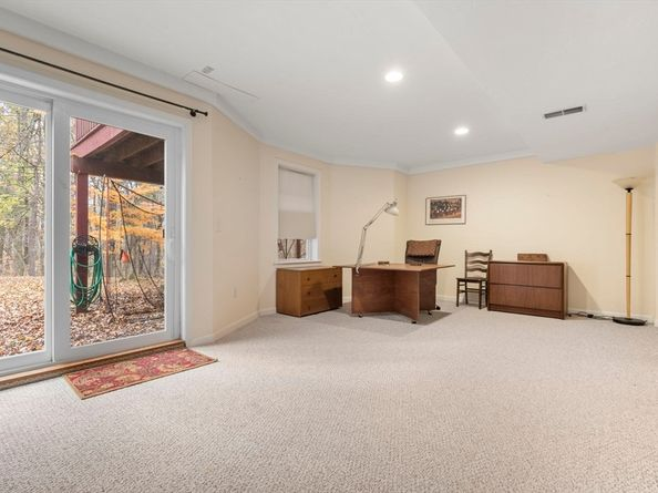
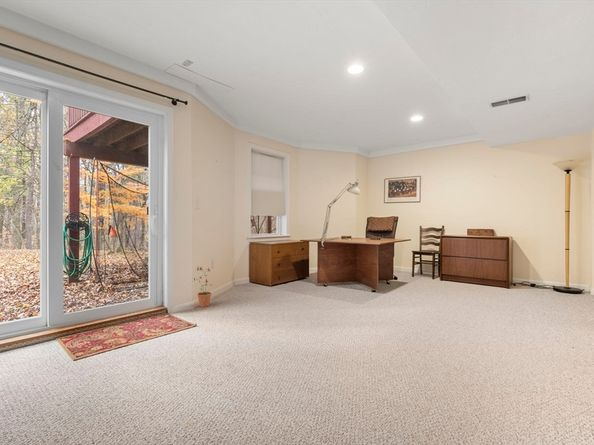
+ potted plant (202, 286)
